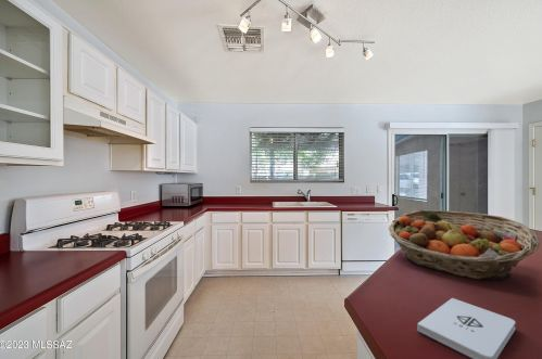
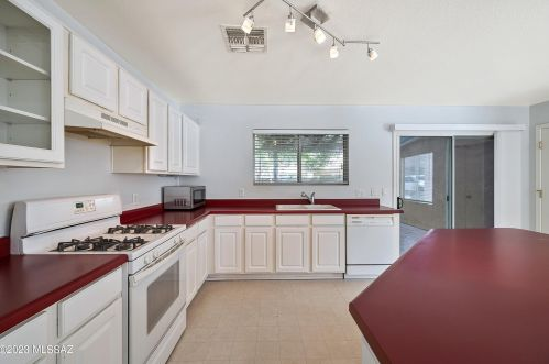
- fruit basket (451, 239)
- notepad (467, 325)
